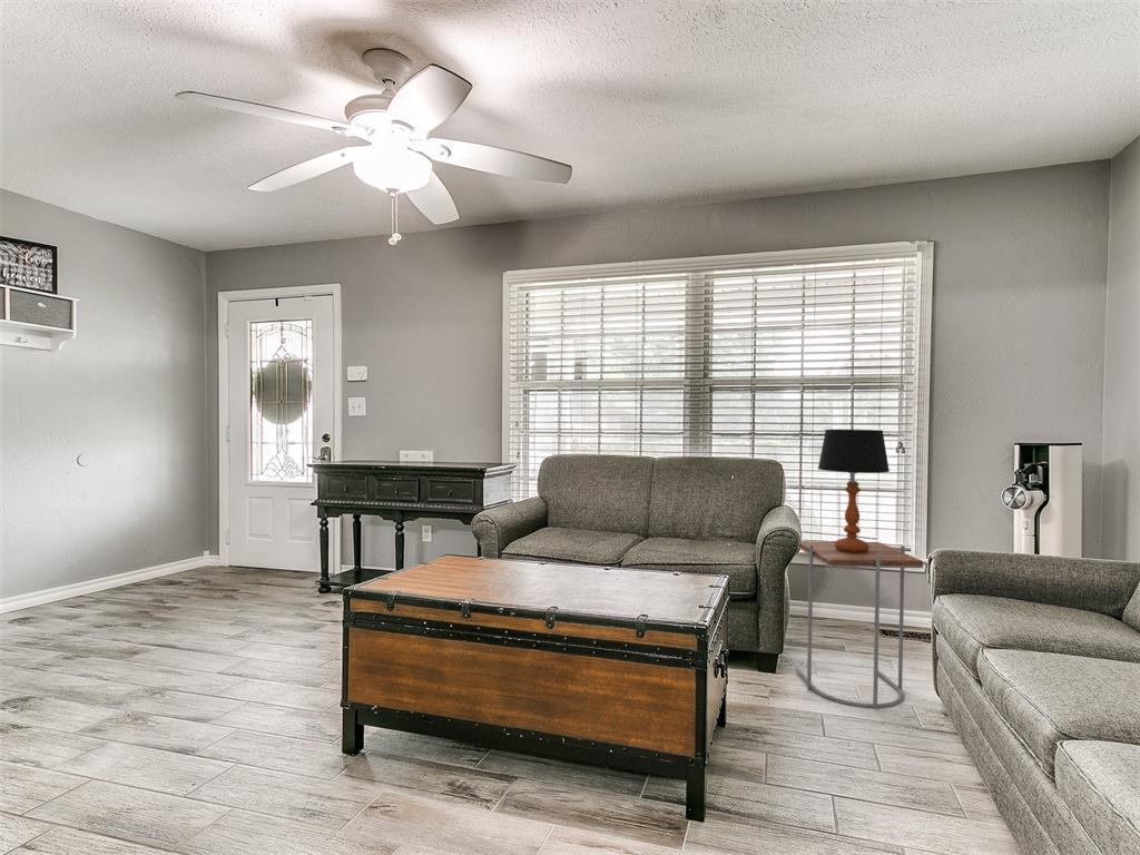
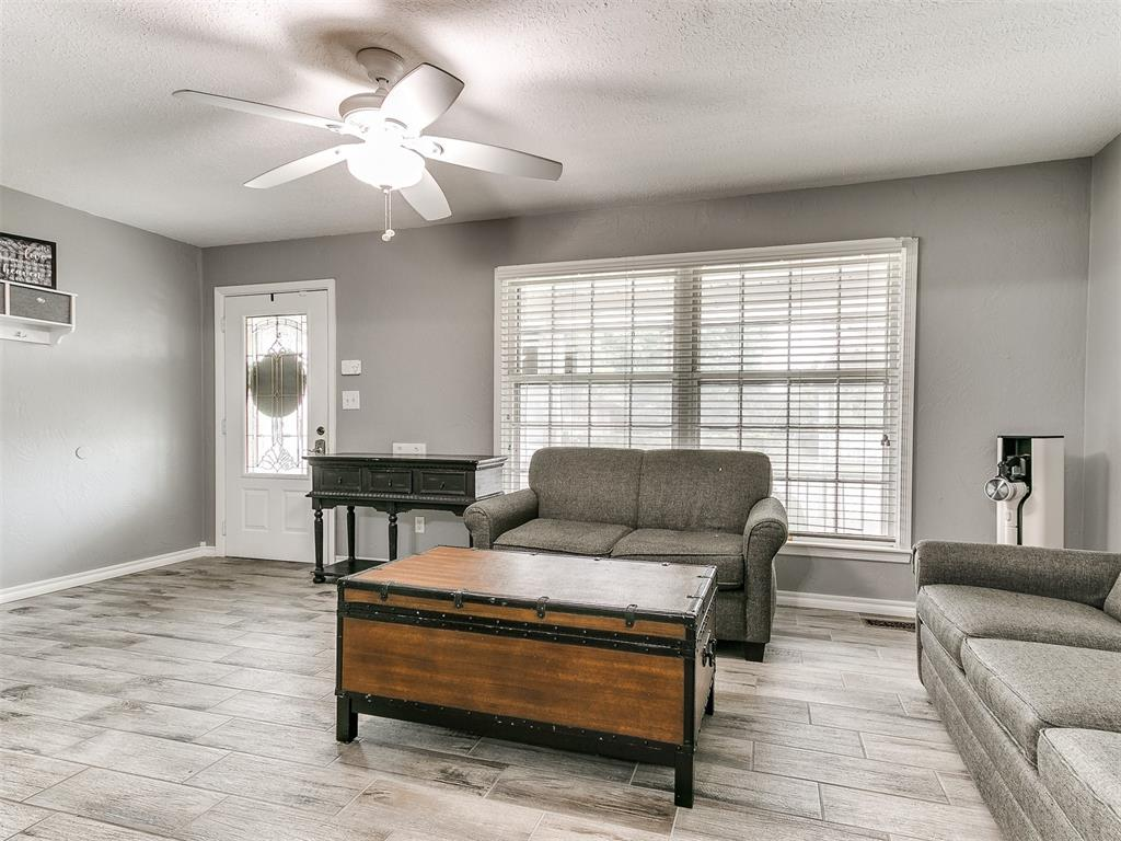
- side table (875, 617)
- table lamp (852, 489)
